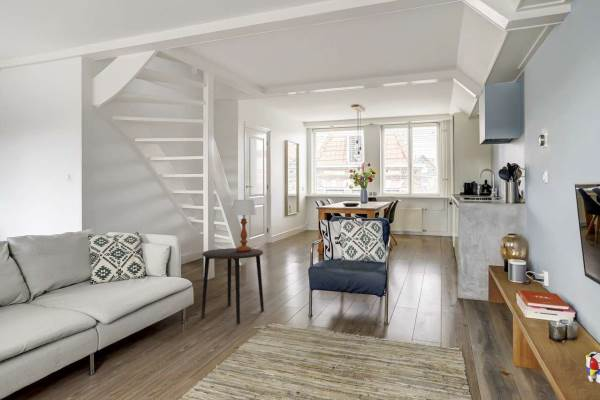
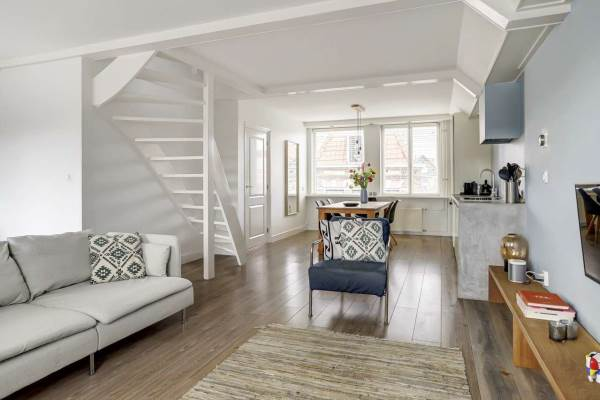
- side table (235, 283)
- table lamp (243, 225)
